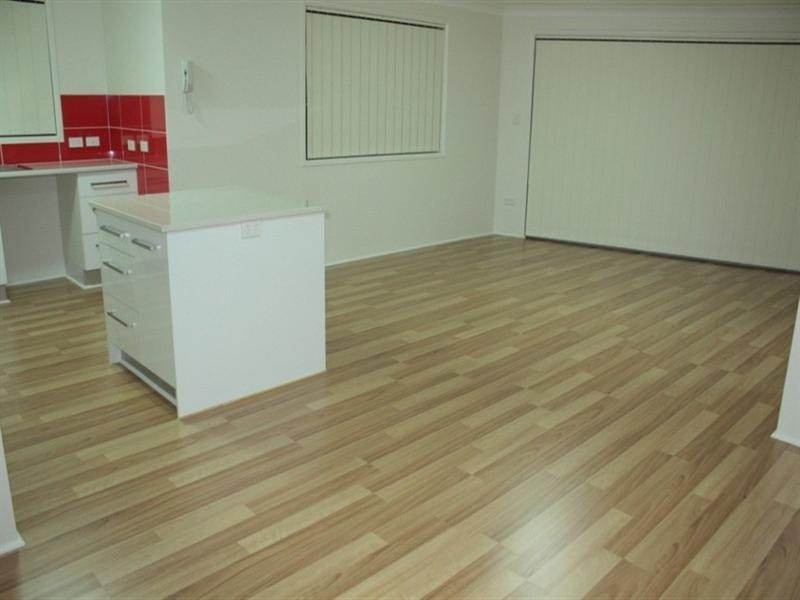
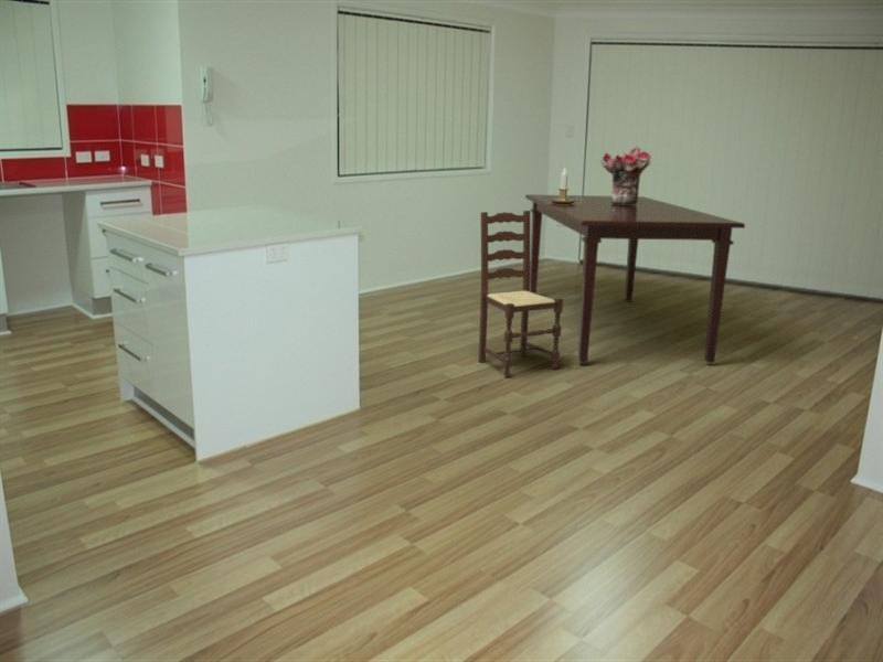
+ candlestick (566, 184)
+ dining chair (519, 291)
+ bouquet (625, 174)
+ dining table (627, 268)
